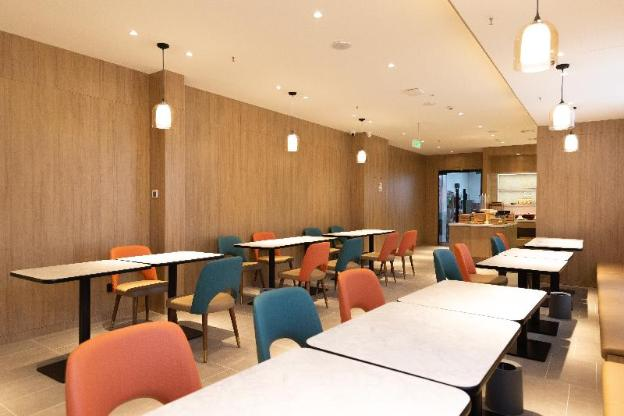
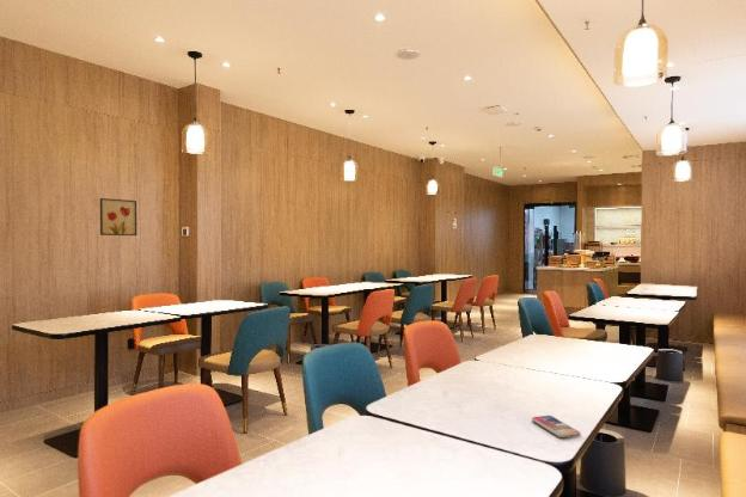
+ wall art (118, 217)
+ smartphone (555, 425)
